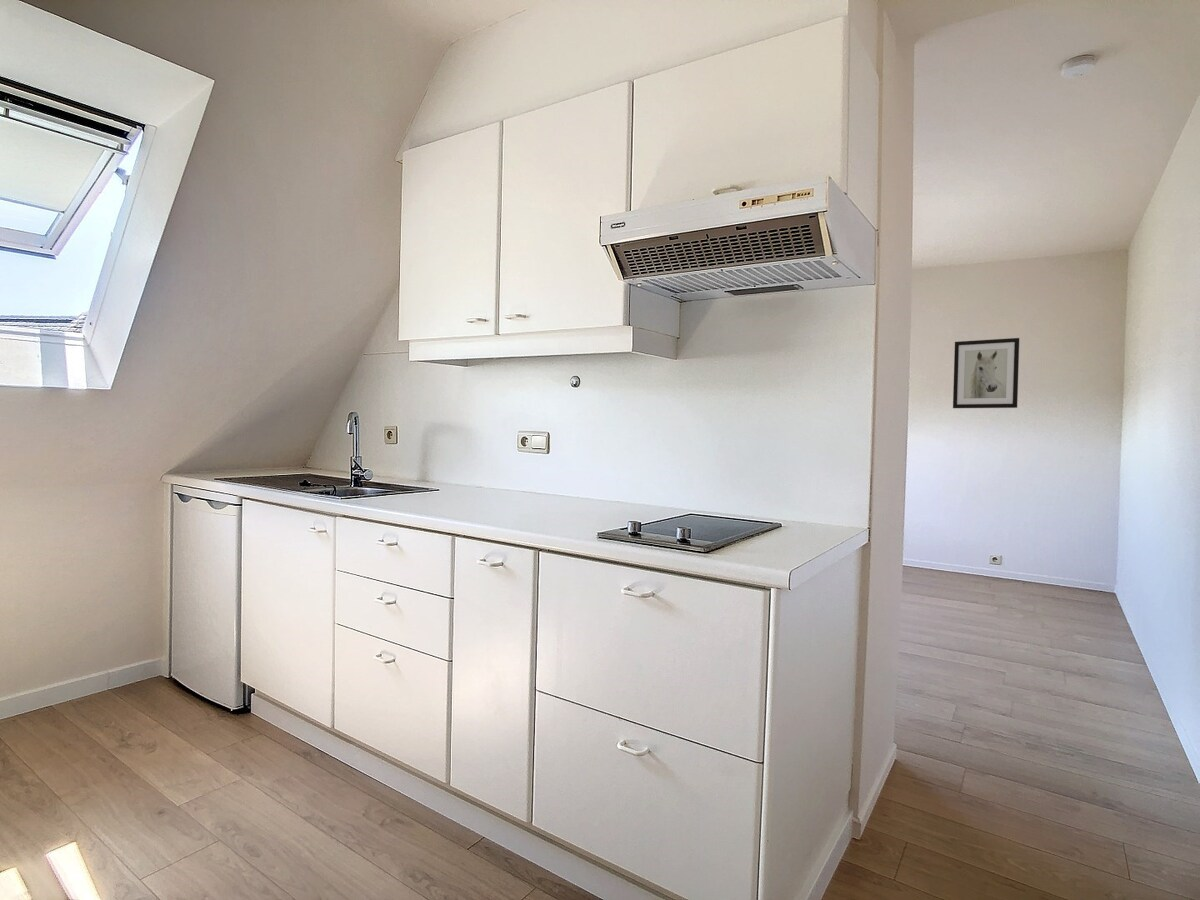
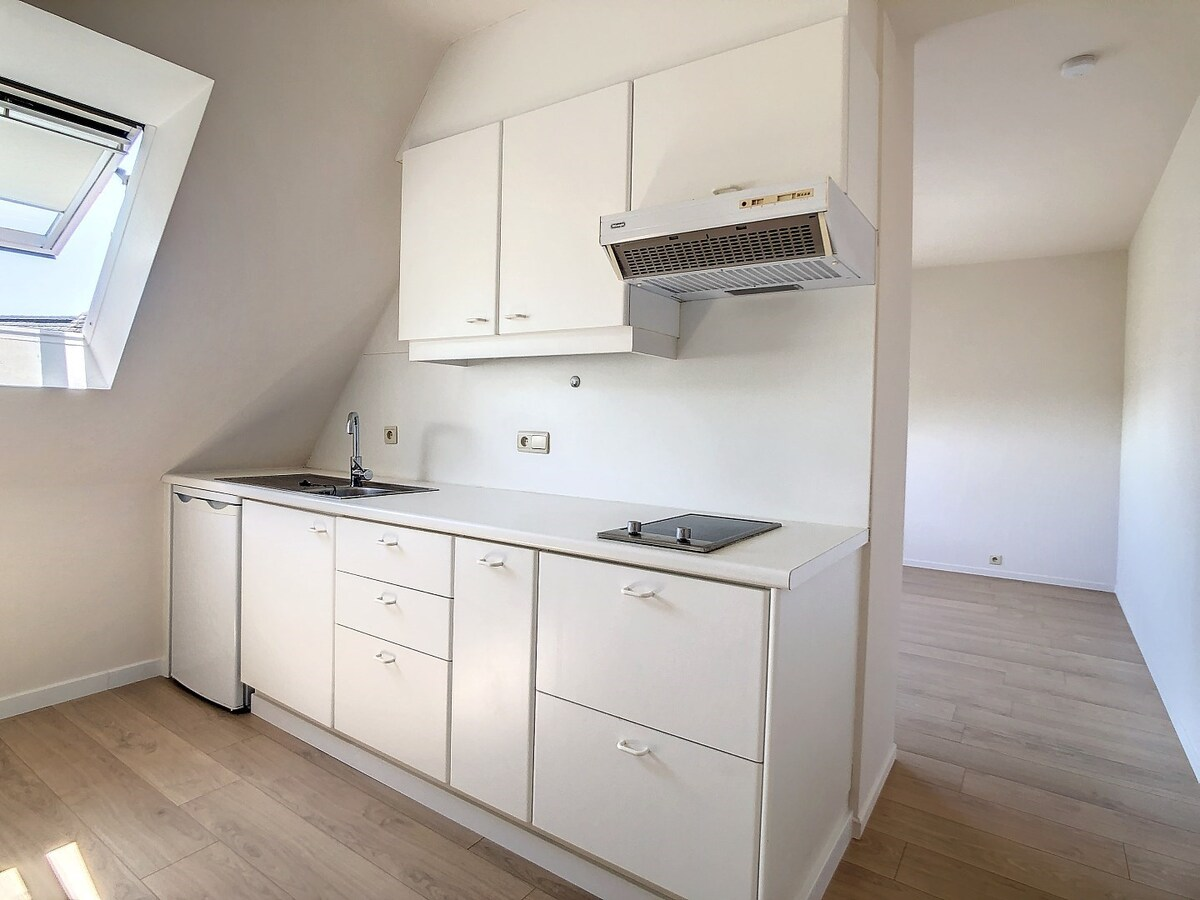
- wall art (985, 374)
